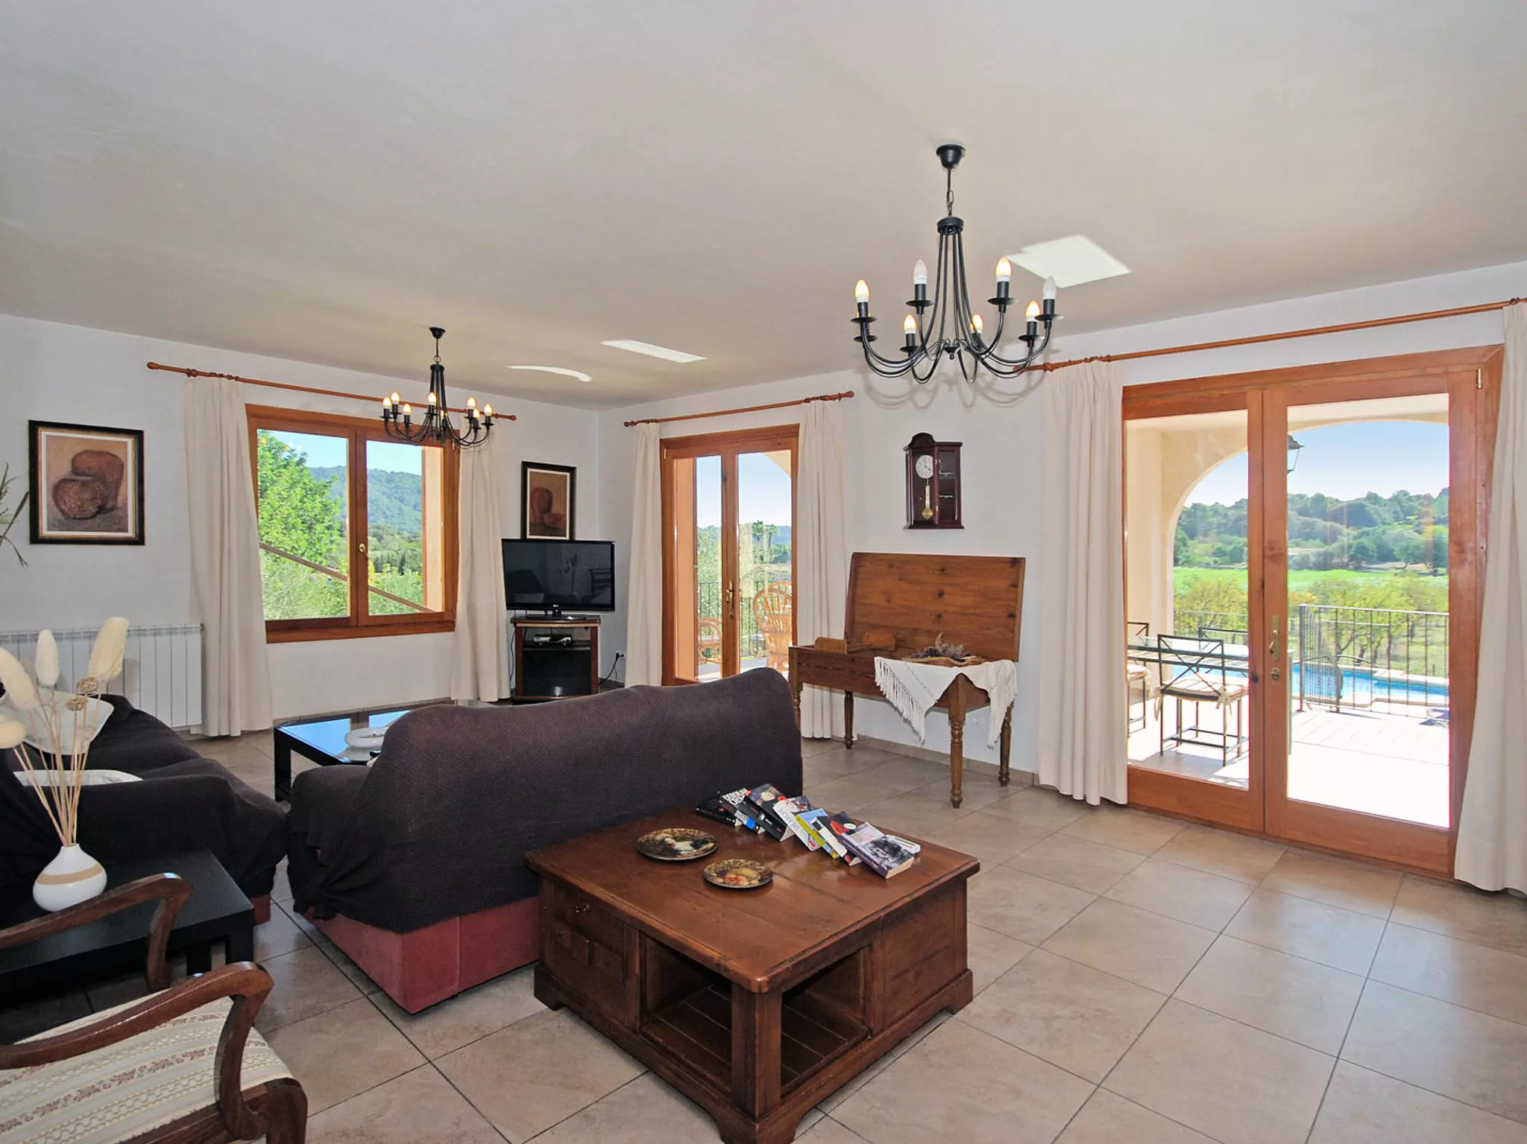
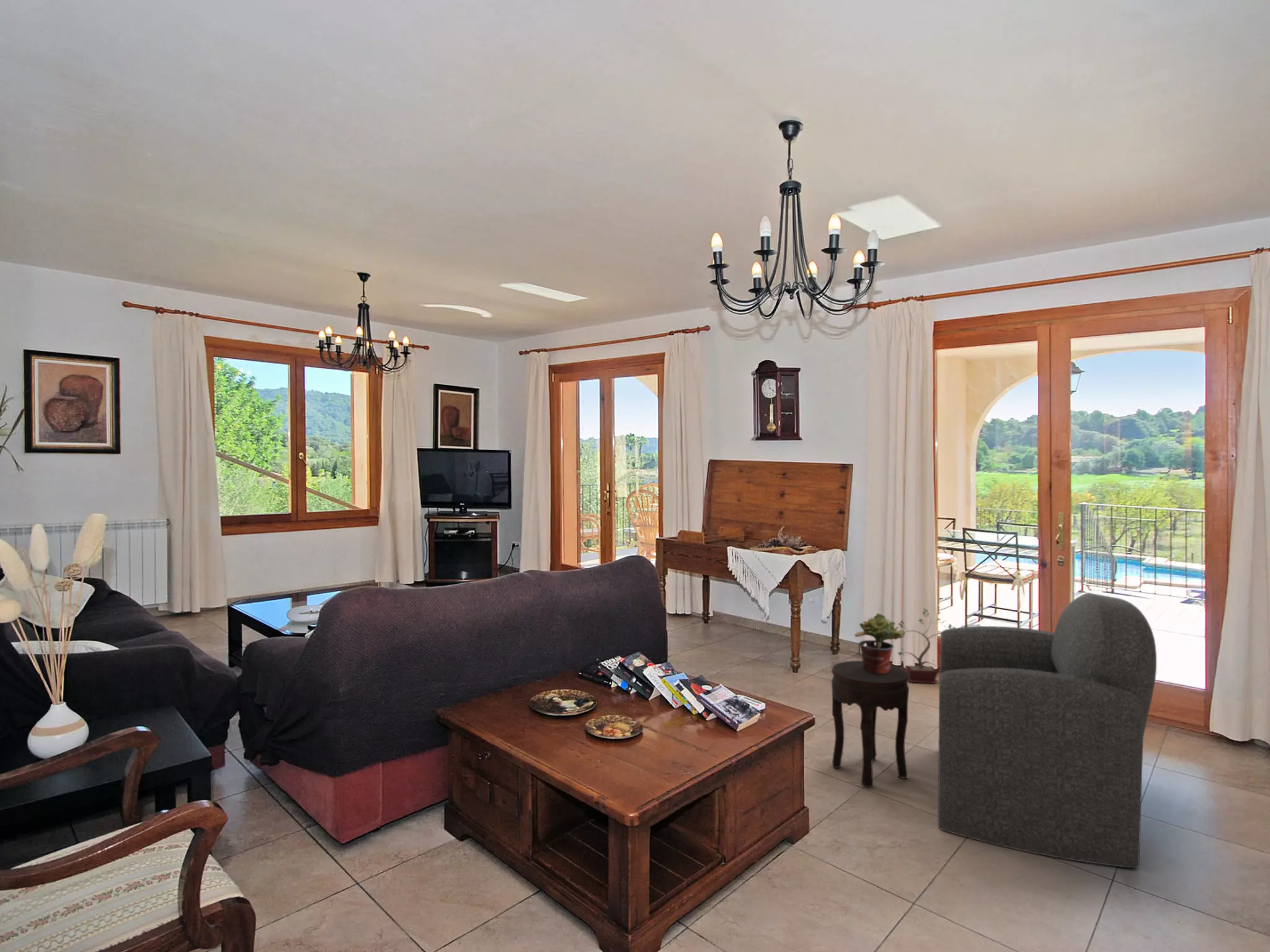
+ potted plant (880, 641)
+ potted plant (930, 646)
+ armchair (1037, 697)
+ side table (869, 721)
